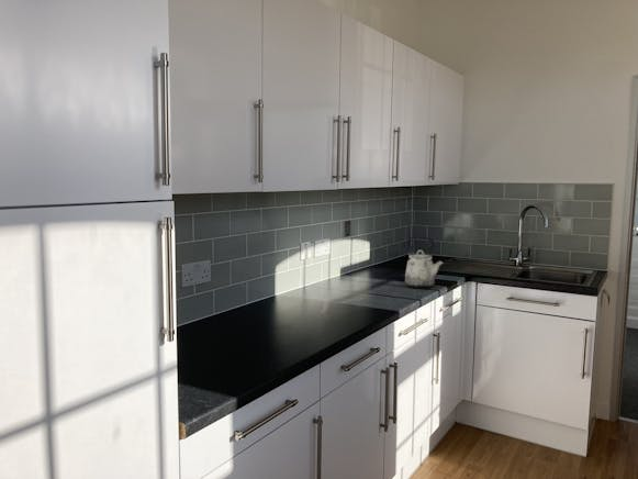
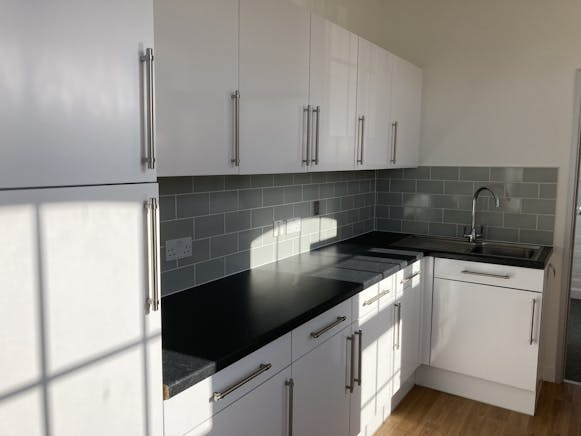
- kettle (425, 261)
